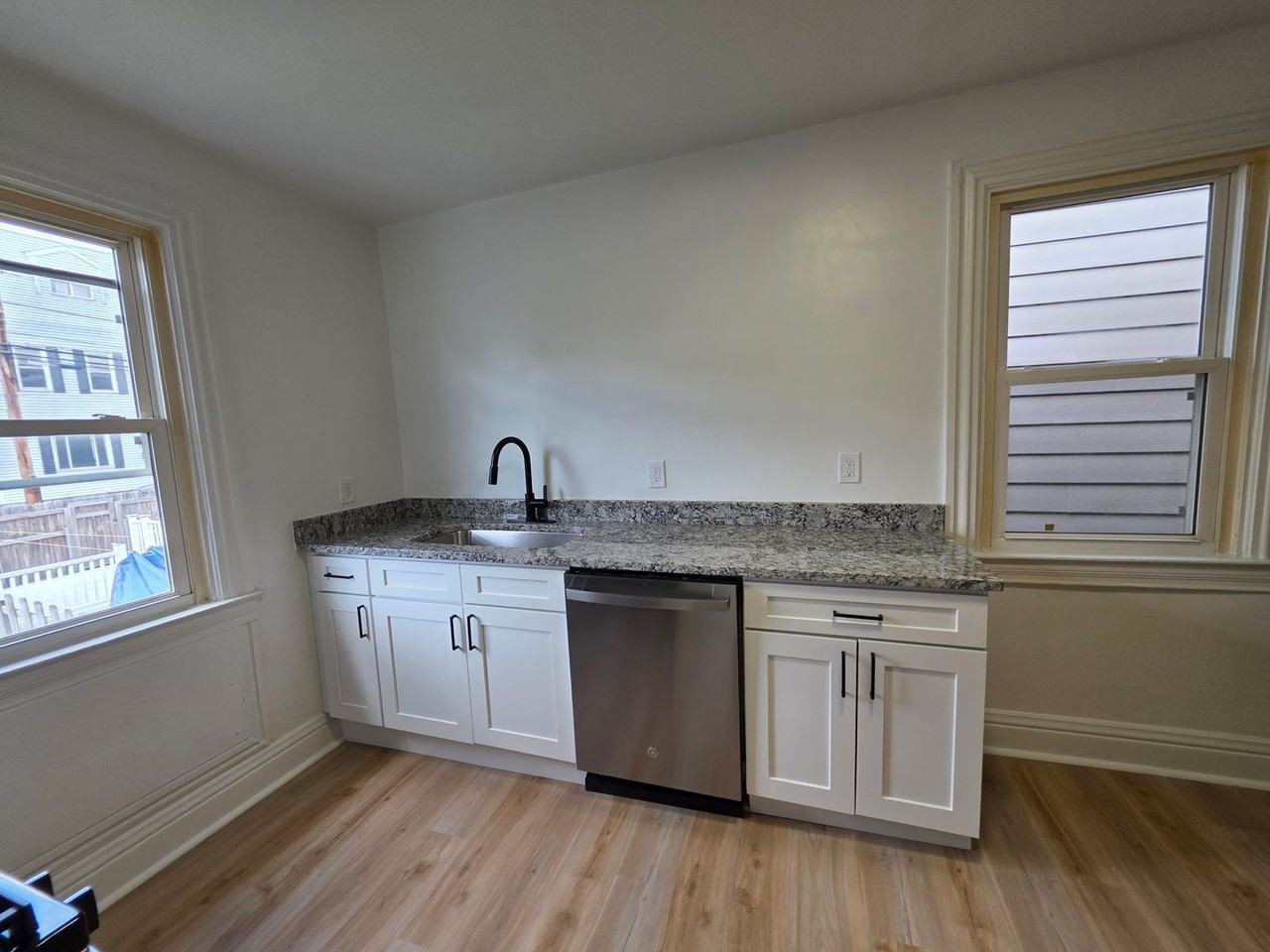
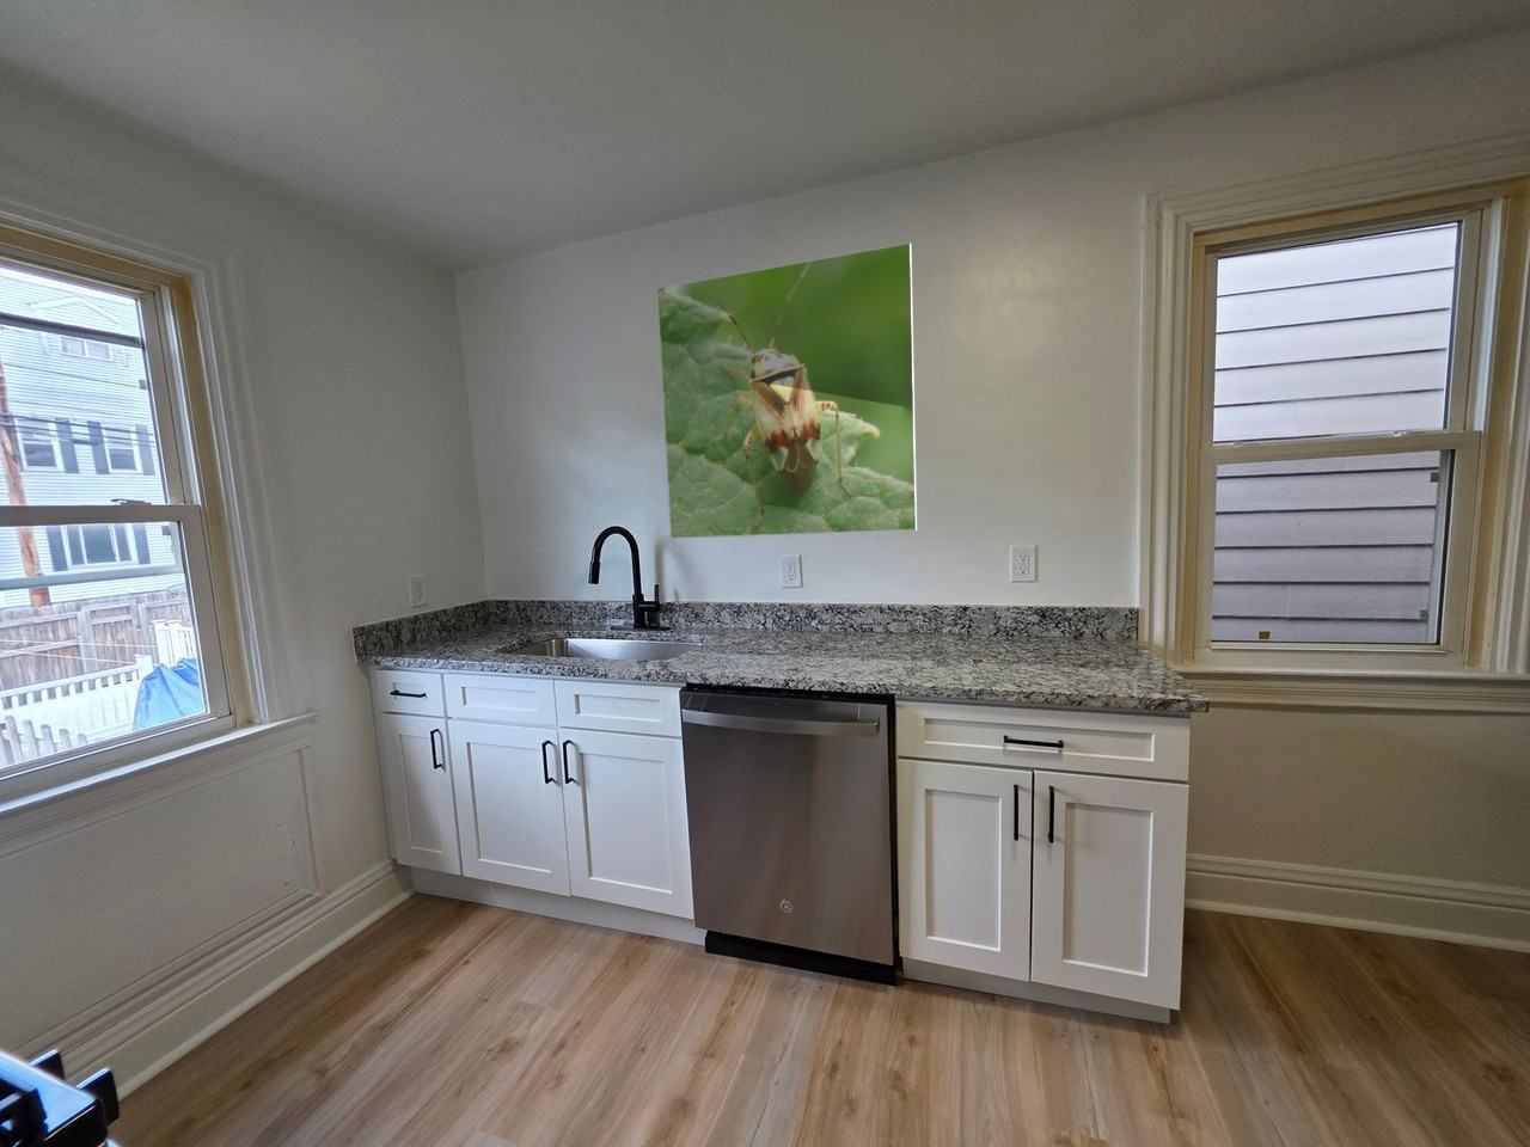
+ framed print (781, 404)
